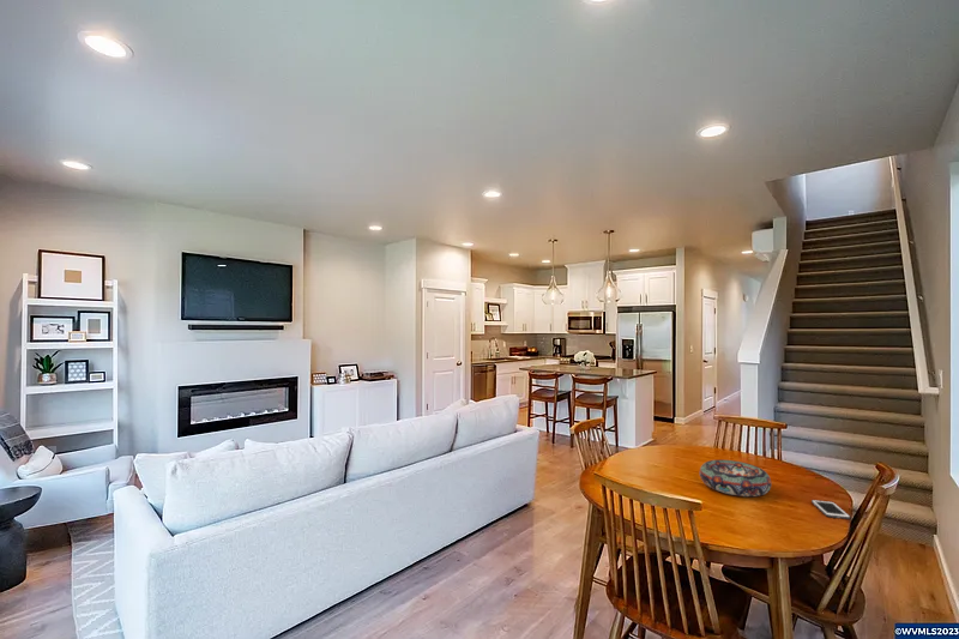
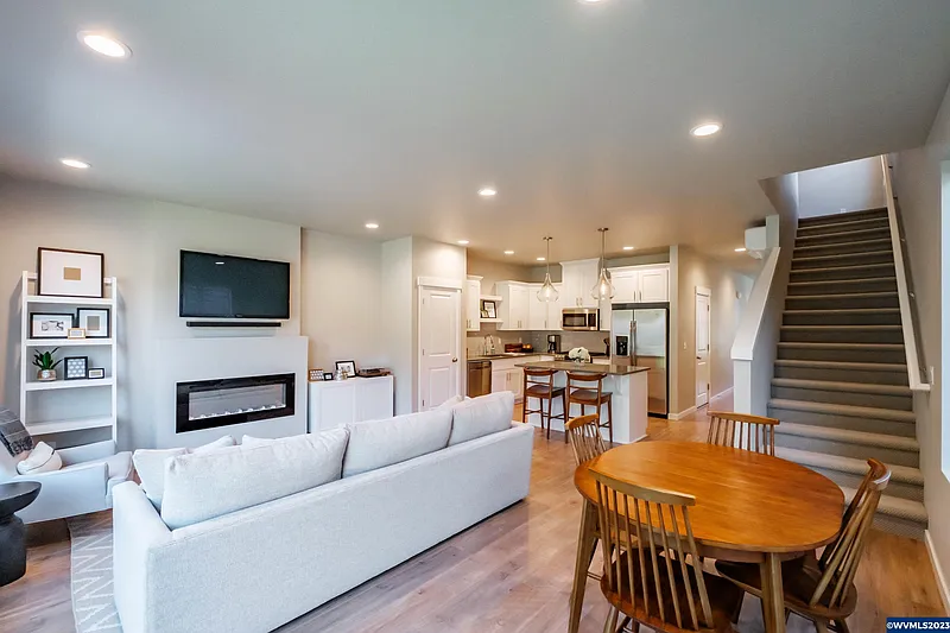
- cell phone (830, 508)
- decorative bowl (734, 477)
